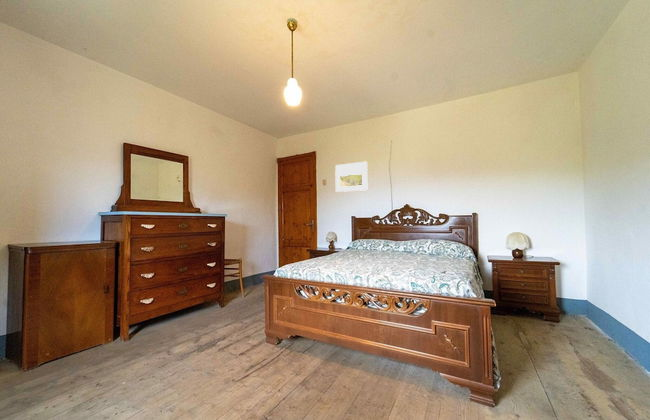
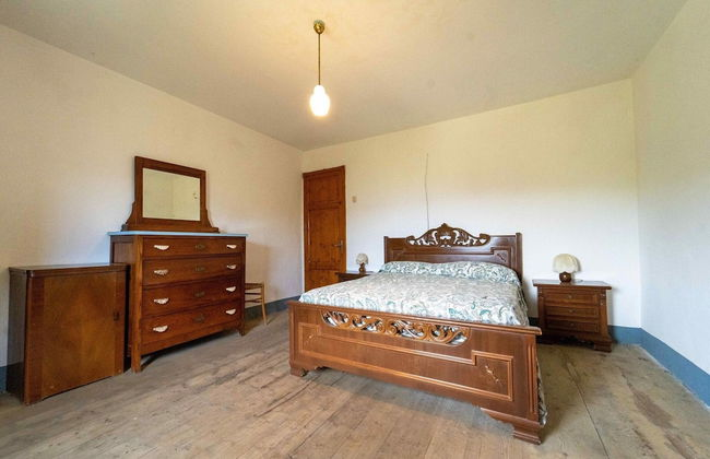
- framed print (350, 177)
